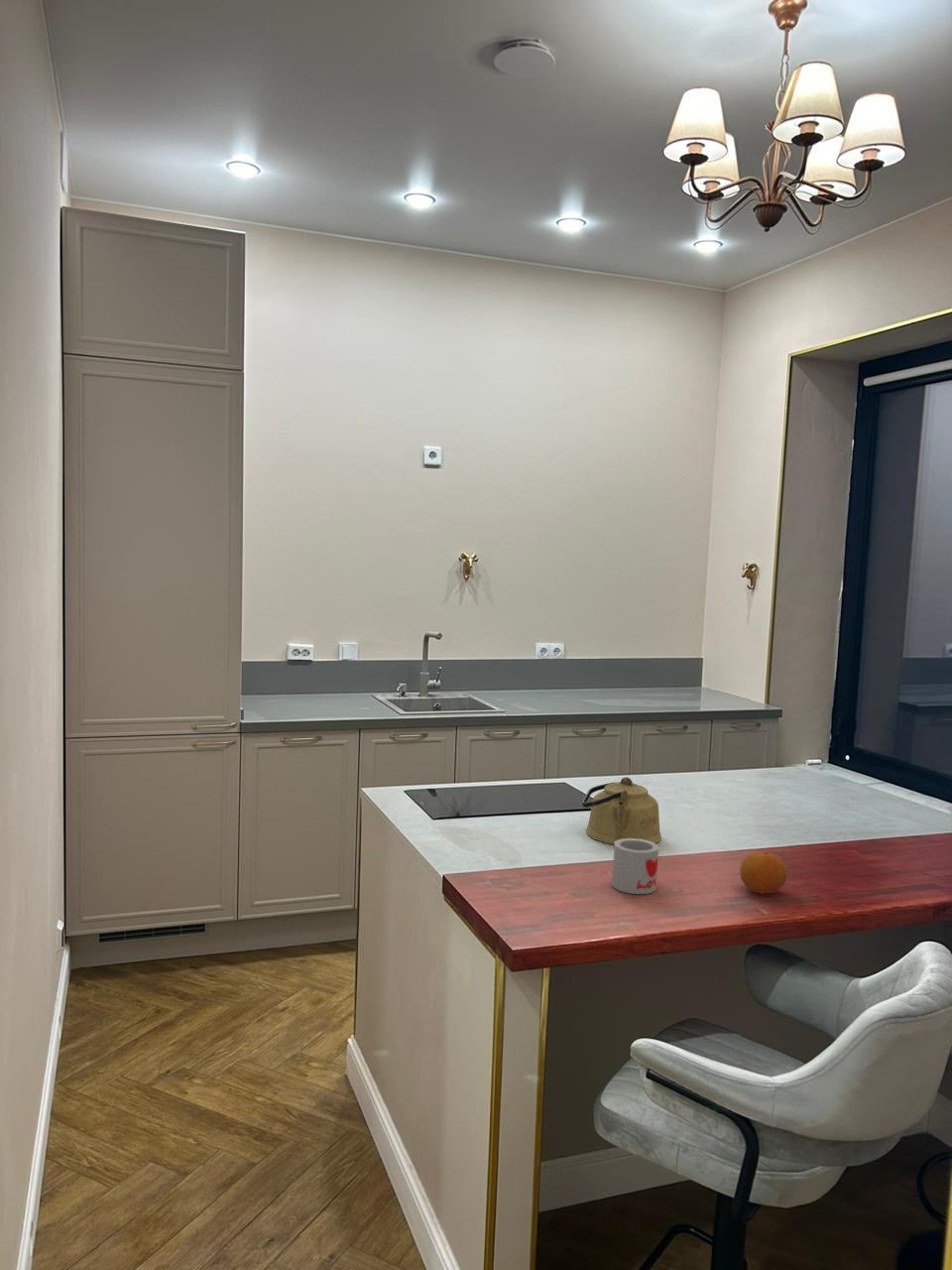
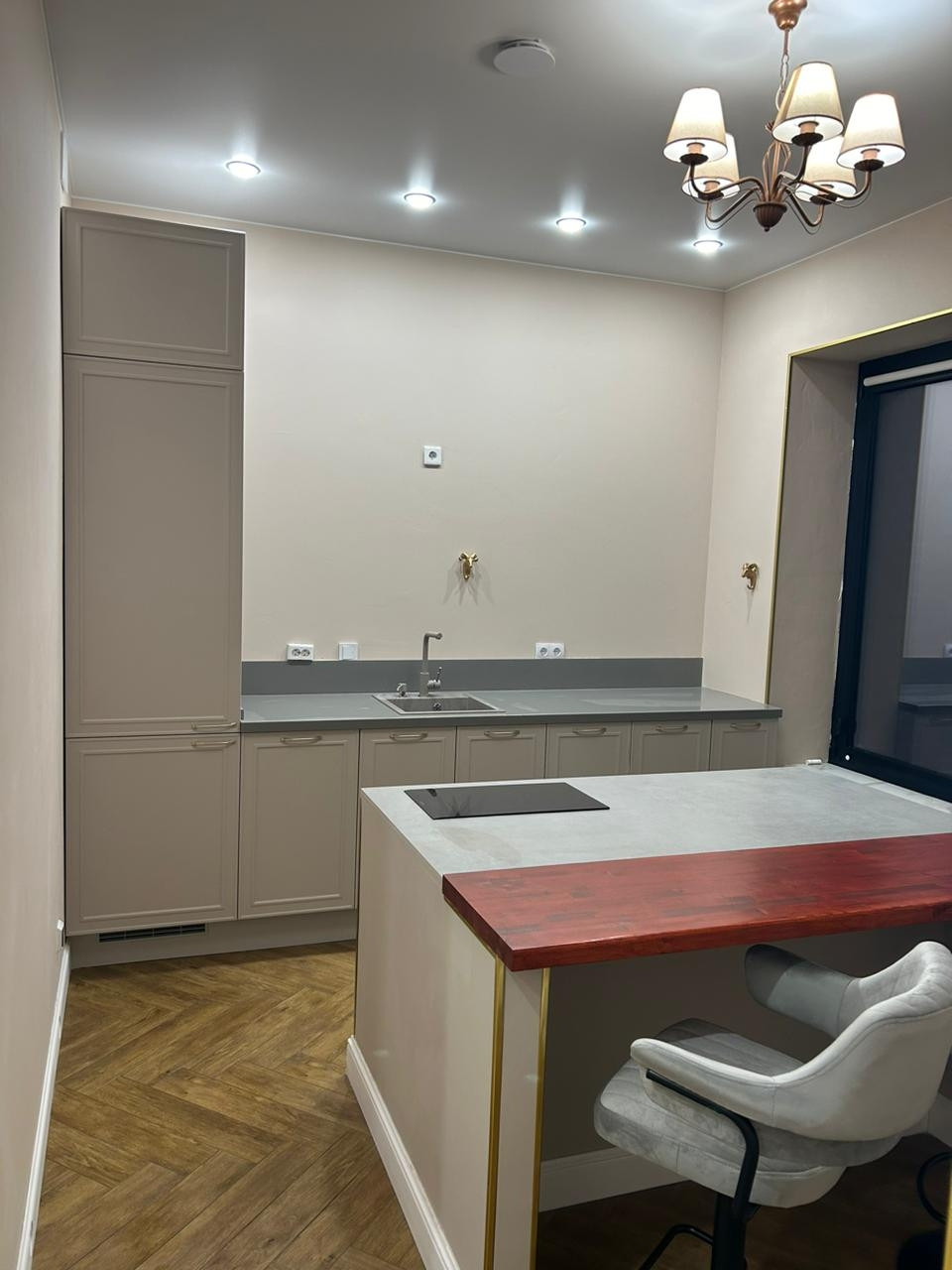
- fruit (763, 871)
- kettle (623, 808)
- mug (639, 864)
